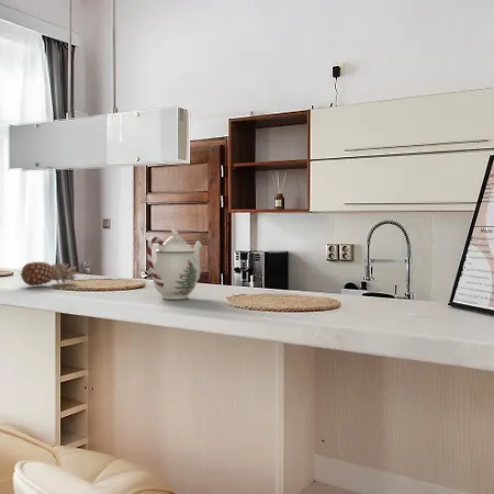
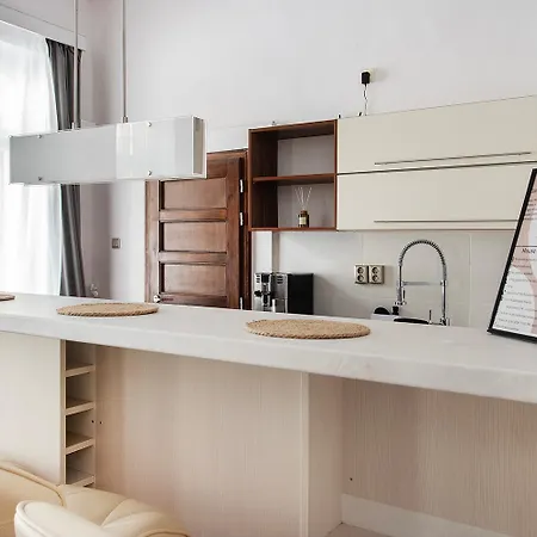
- teapot (176, 263)
- fruit (48, 272)
